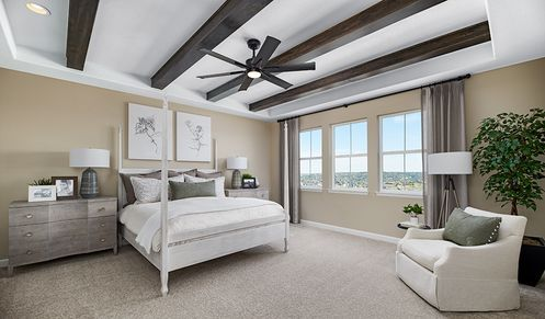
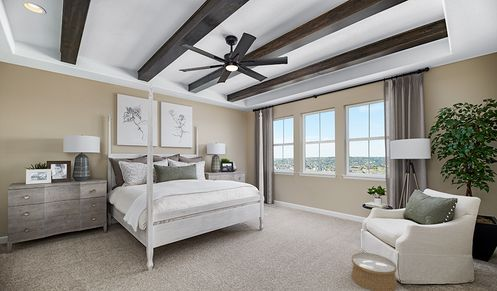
+ woven basket (373, 271)
